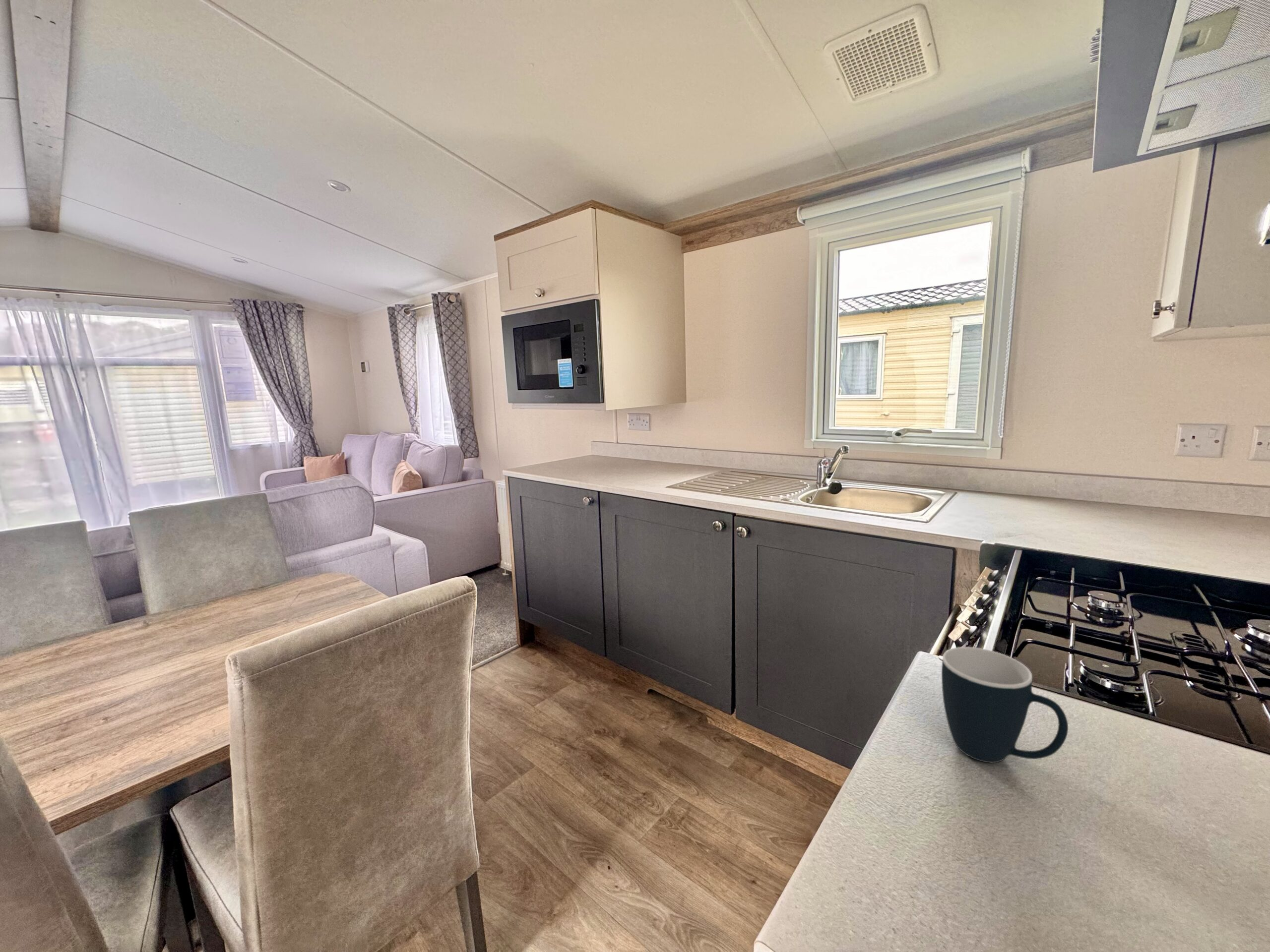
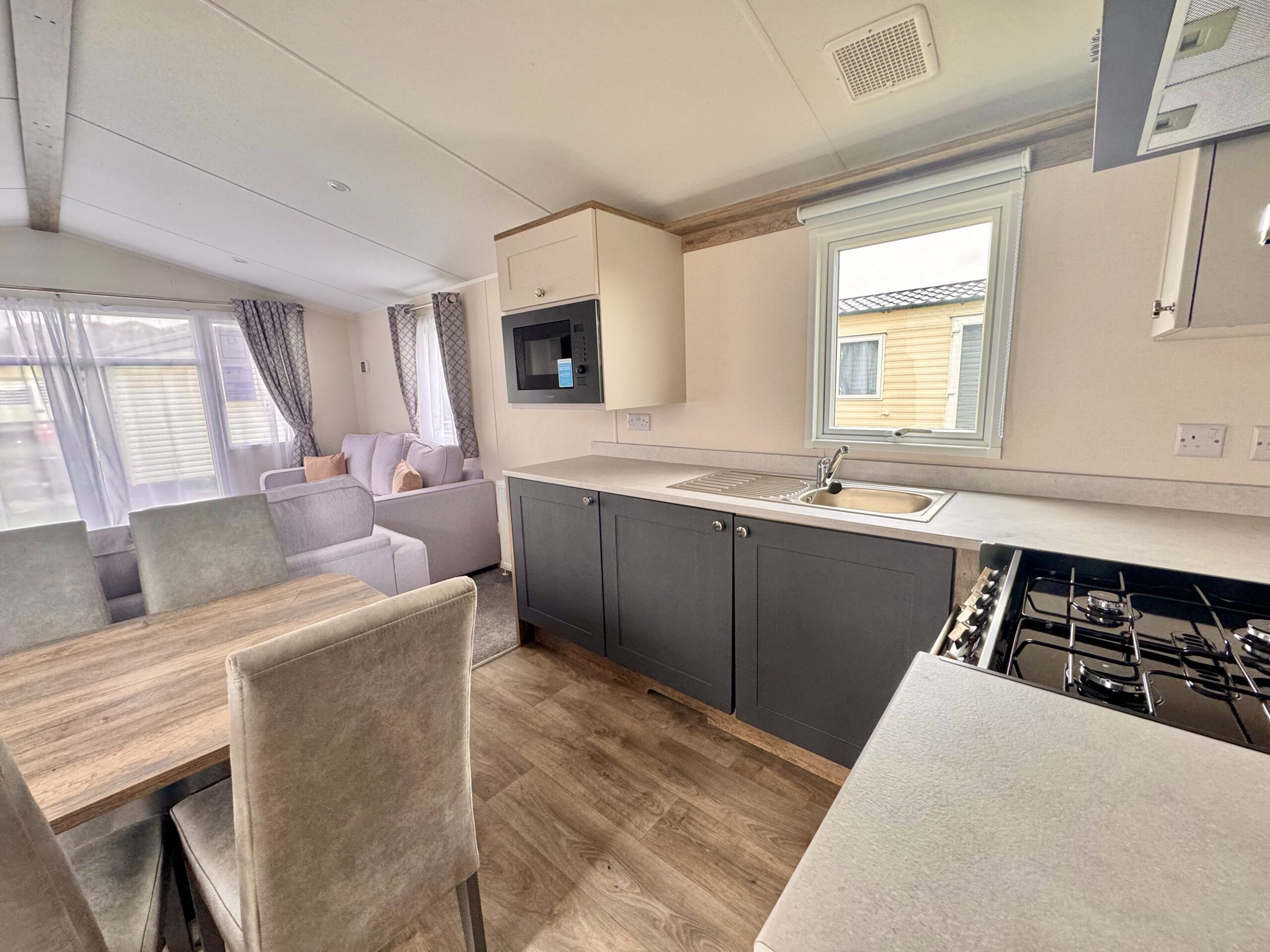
- mug (1000, 715)
